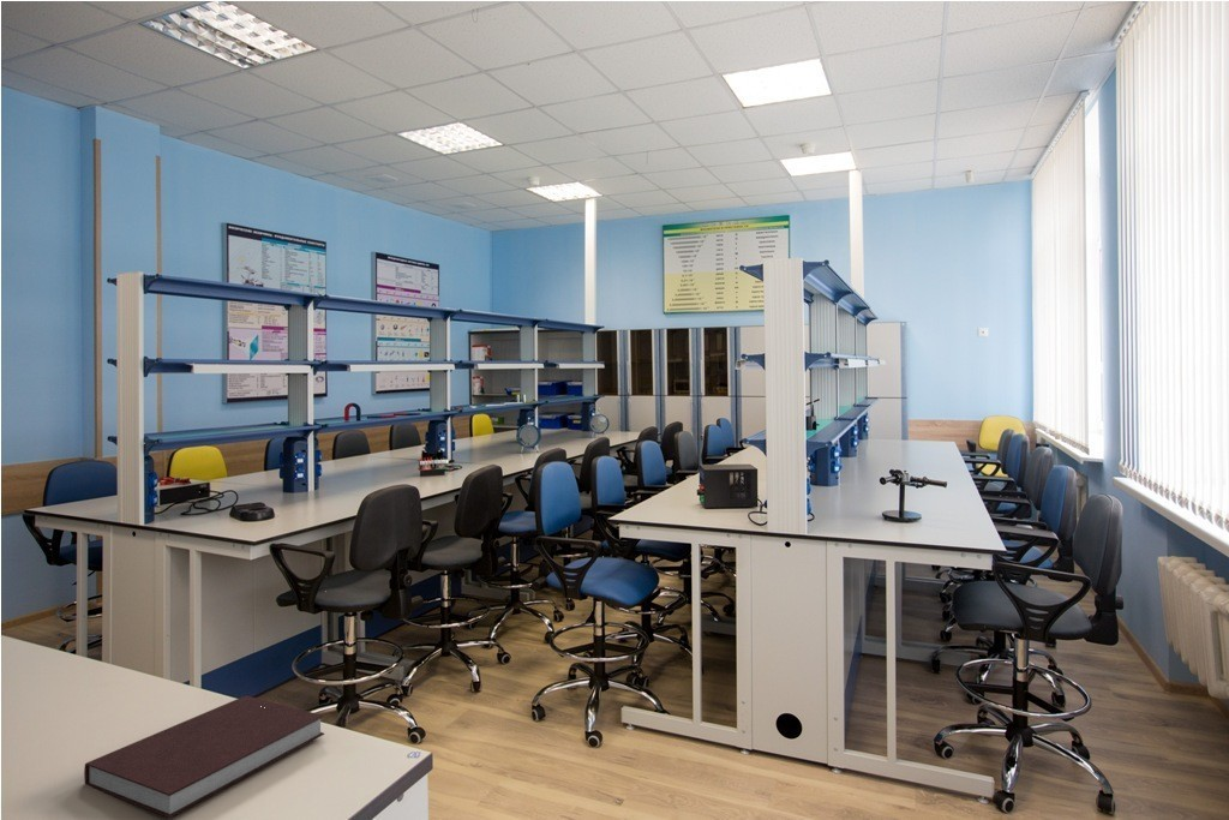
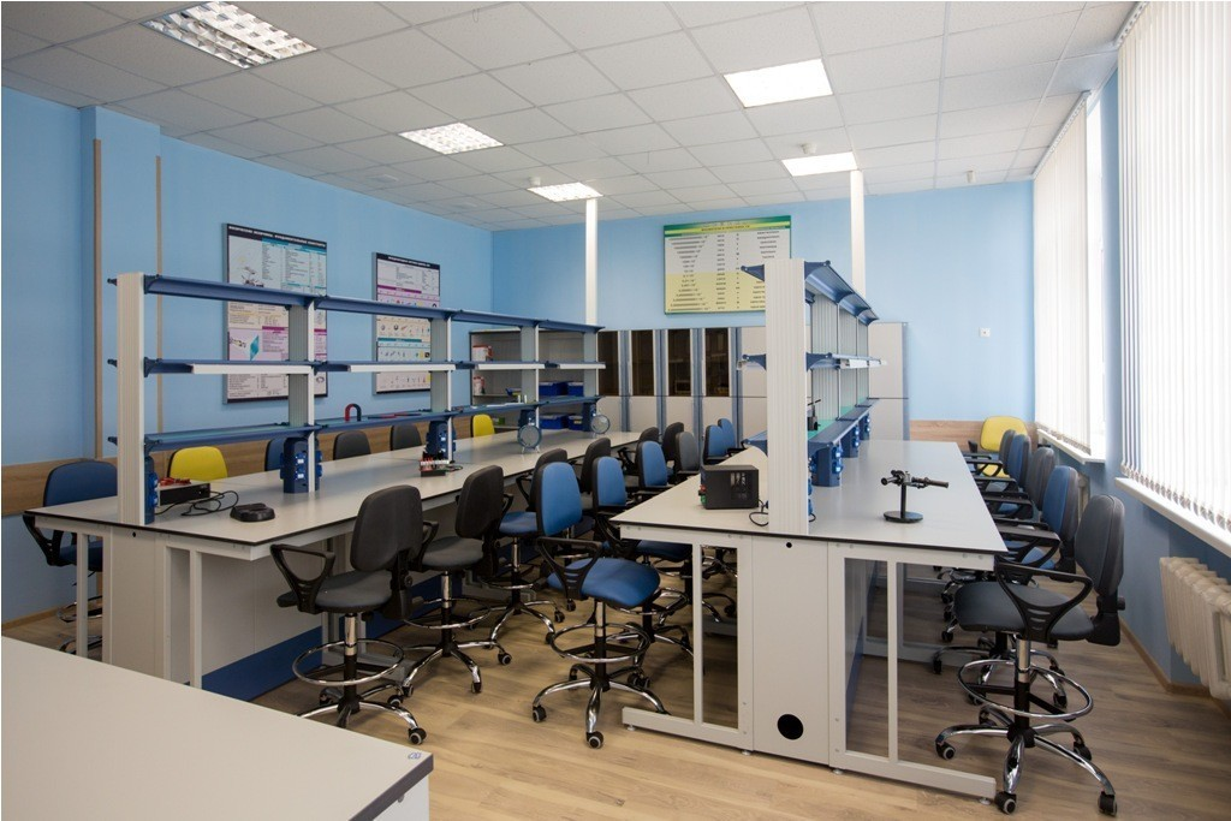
- notebook (212, 747)
